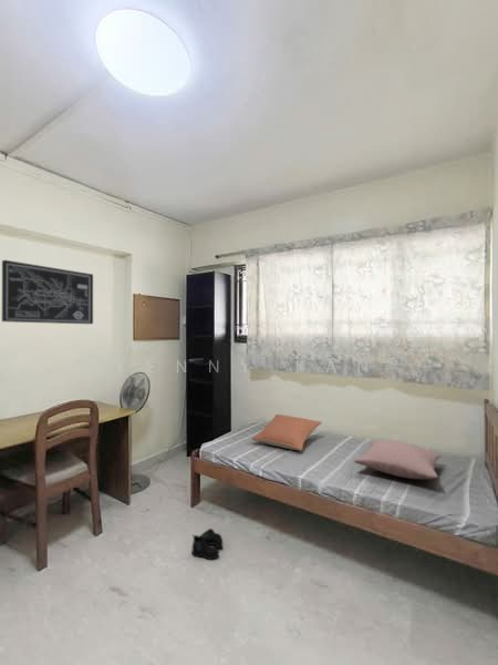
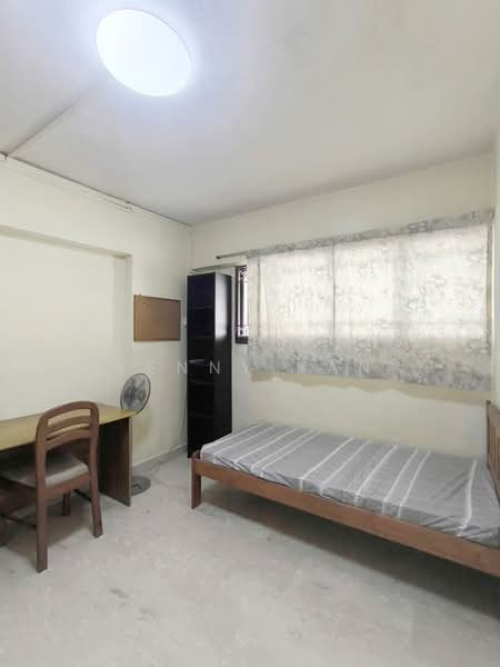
- pillow (287, 430)
- pillow (398, 457)
- boots (208, 538)
- wall art (52, 295)
